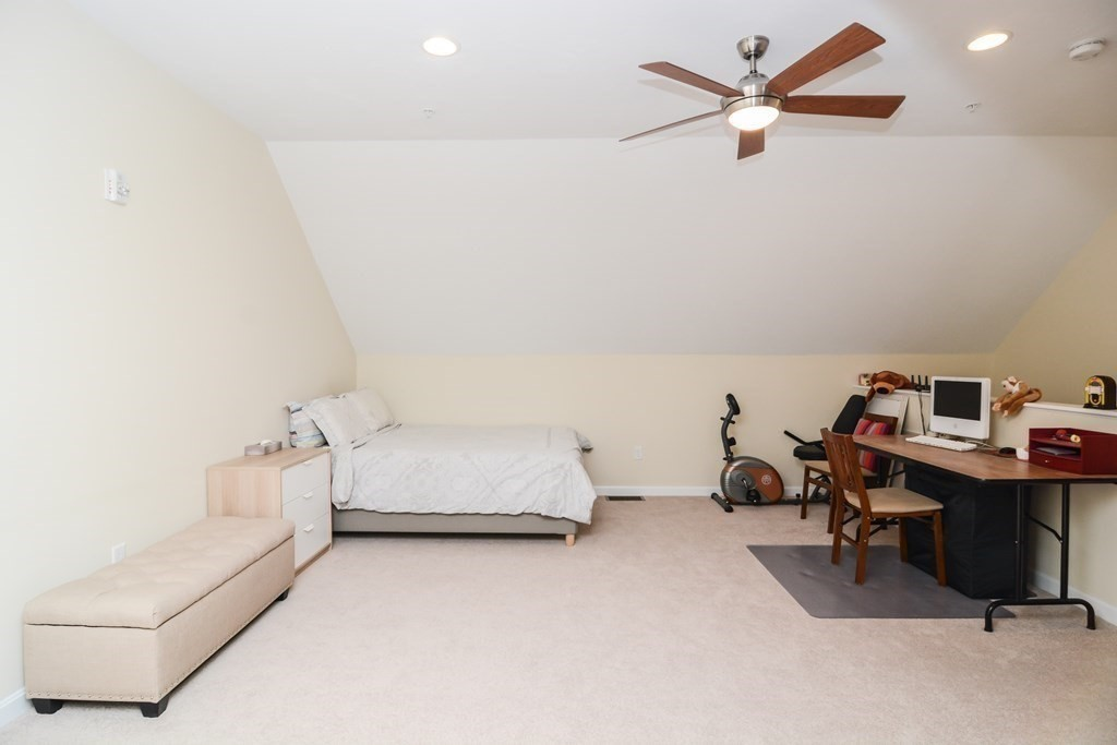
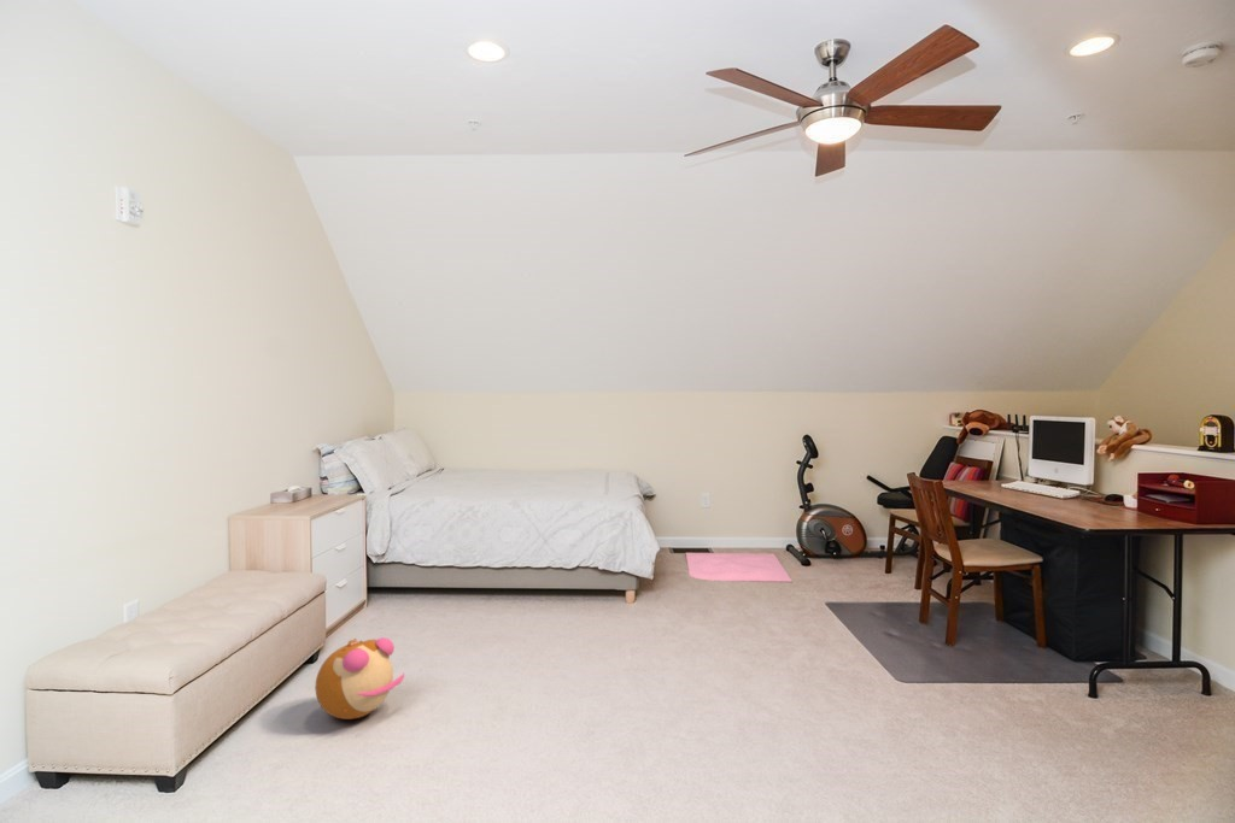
+ plush toy (356, 677)
+ rug (734, 563)
